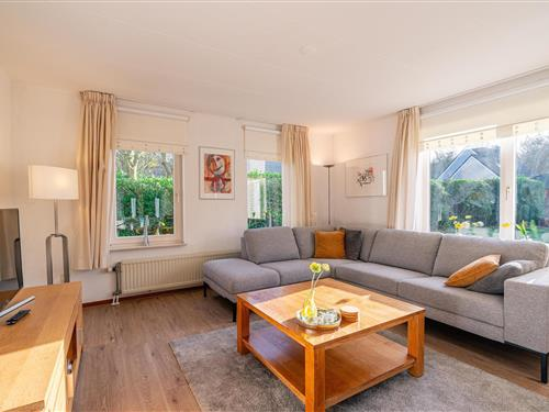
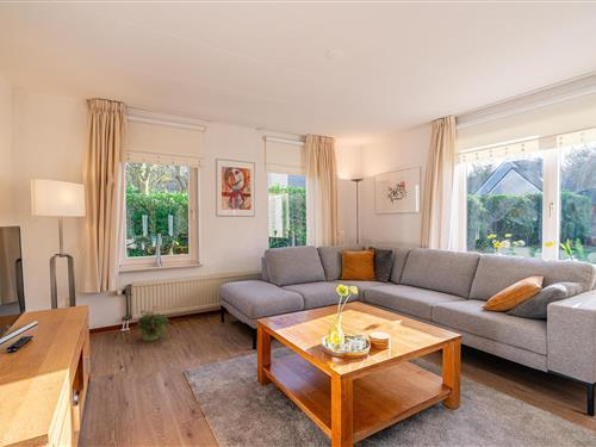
+ potted plant (154, 323)
